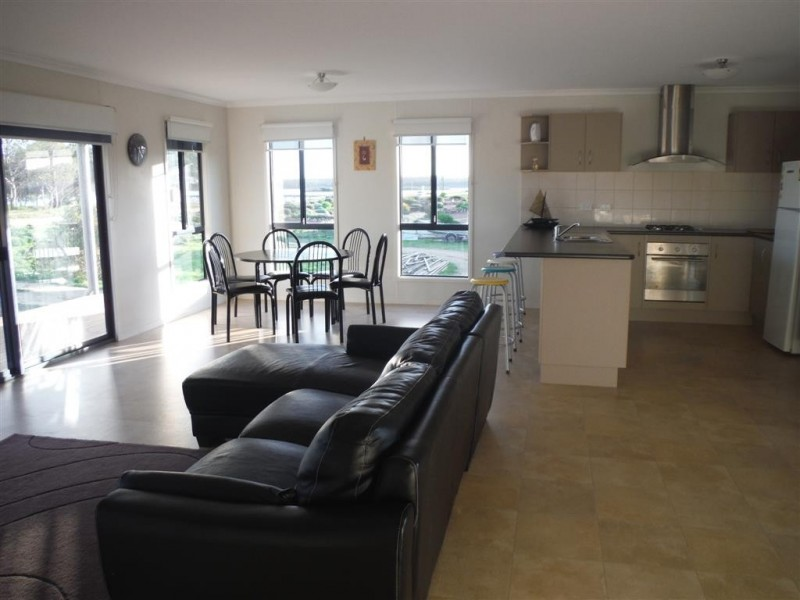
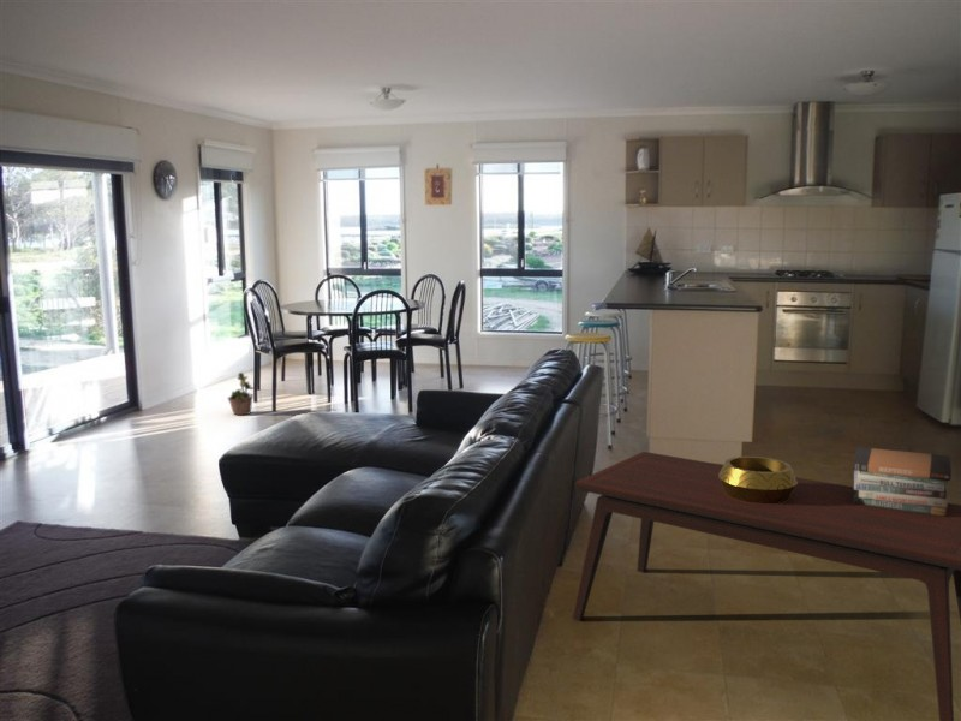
+ potted plant (239, 391)
+ book stack (900, 481)
+ decorative bowl (757, 478)
+ coffee table (771, 547)
